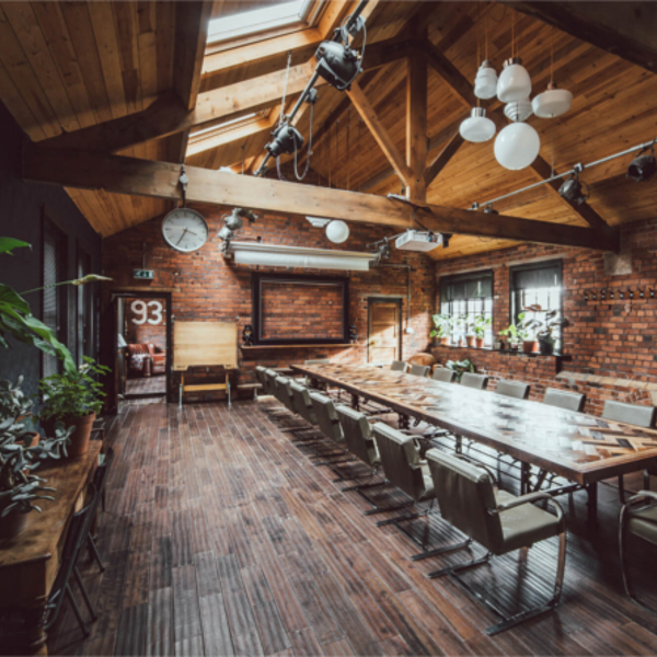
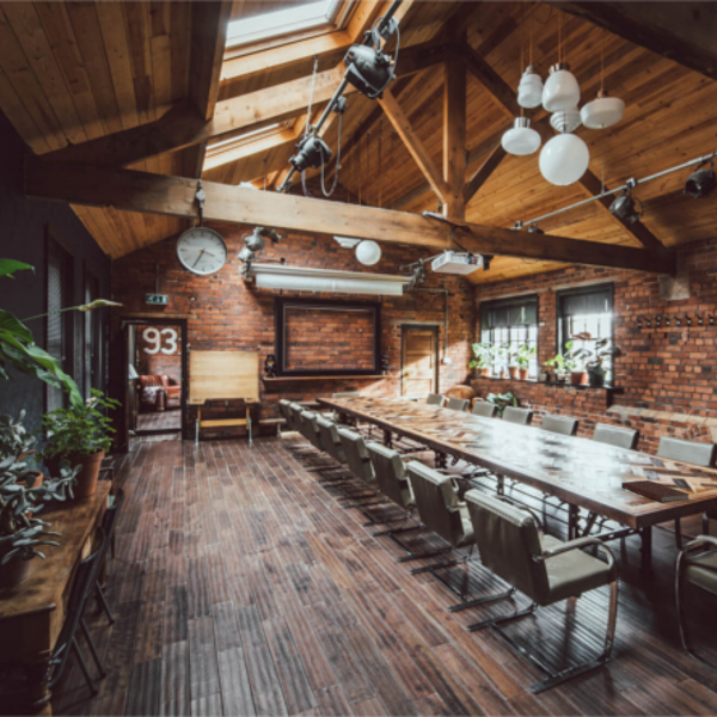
+ notebook (654, 490)
